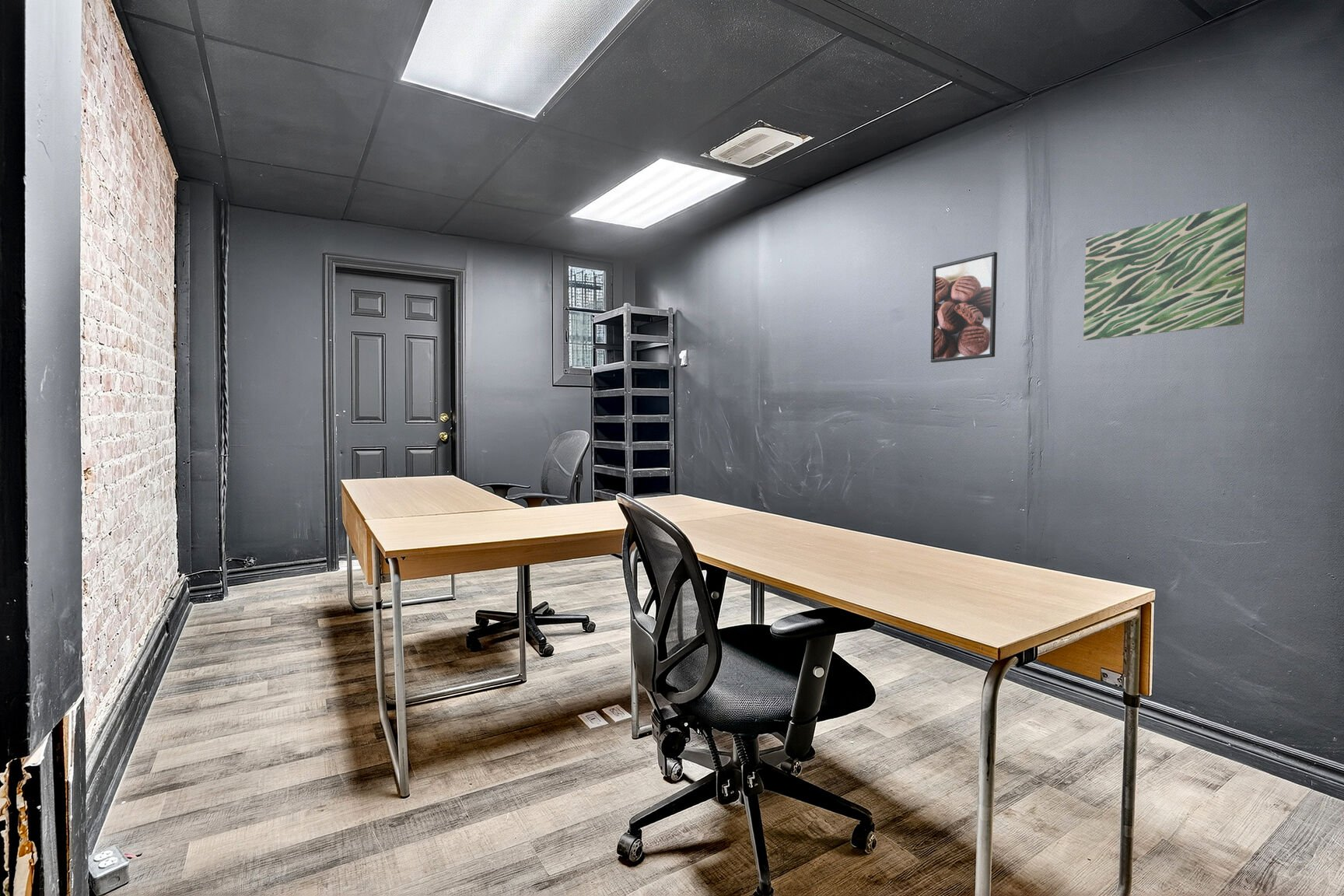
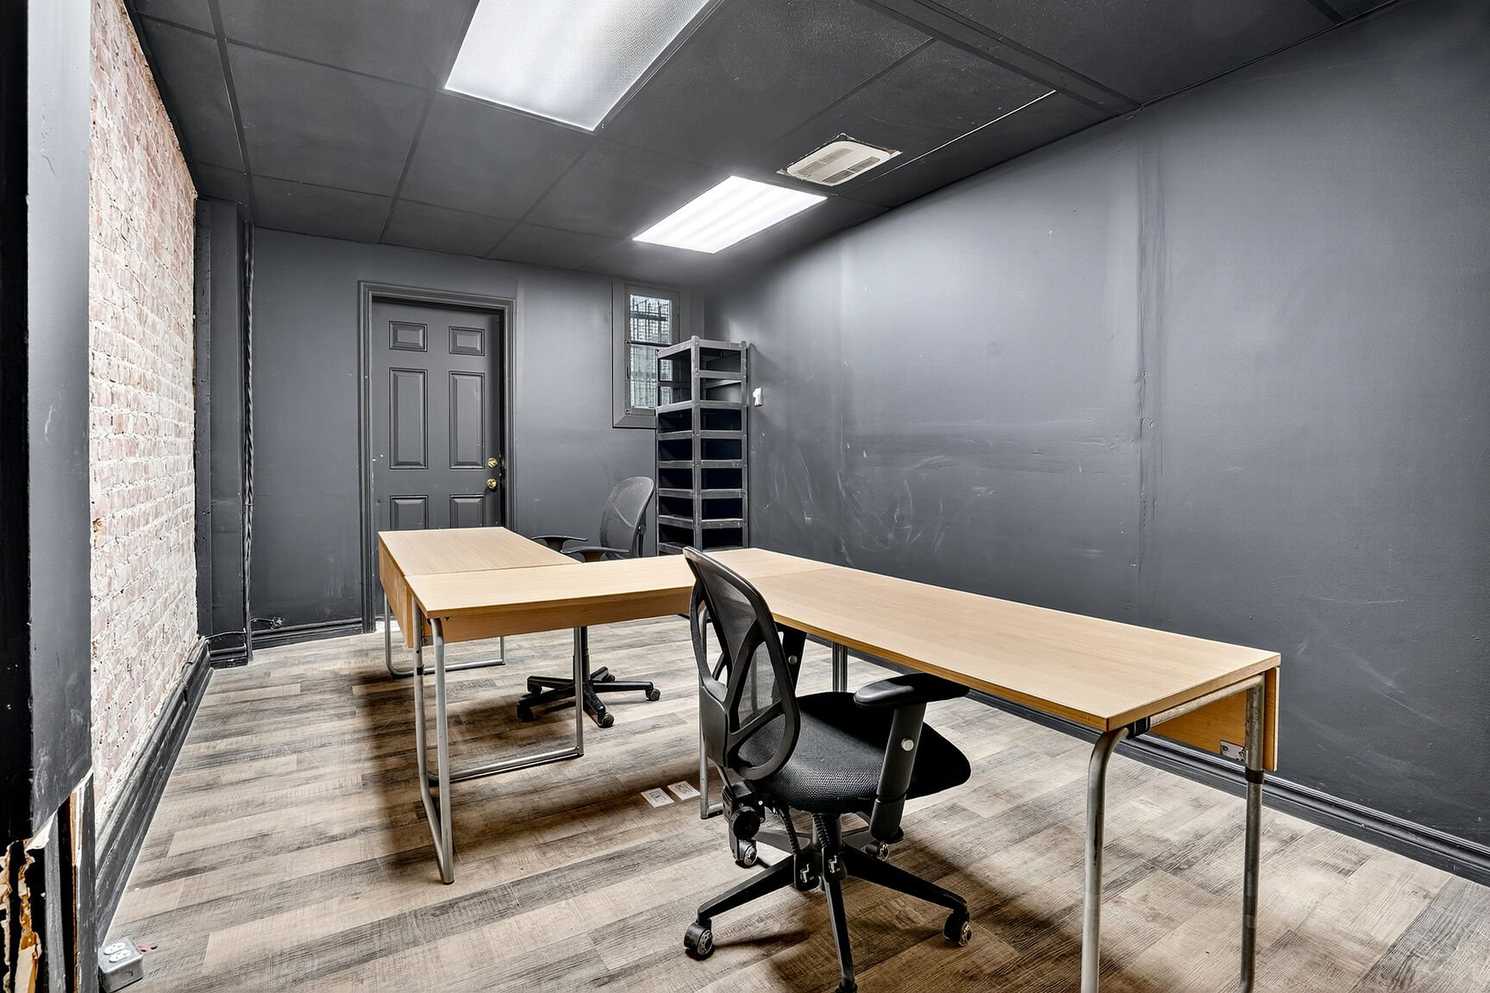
- wall art (1158, 278)
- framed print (962, 310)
